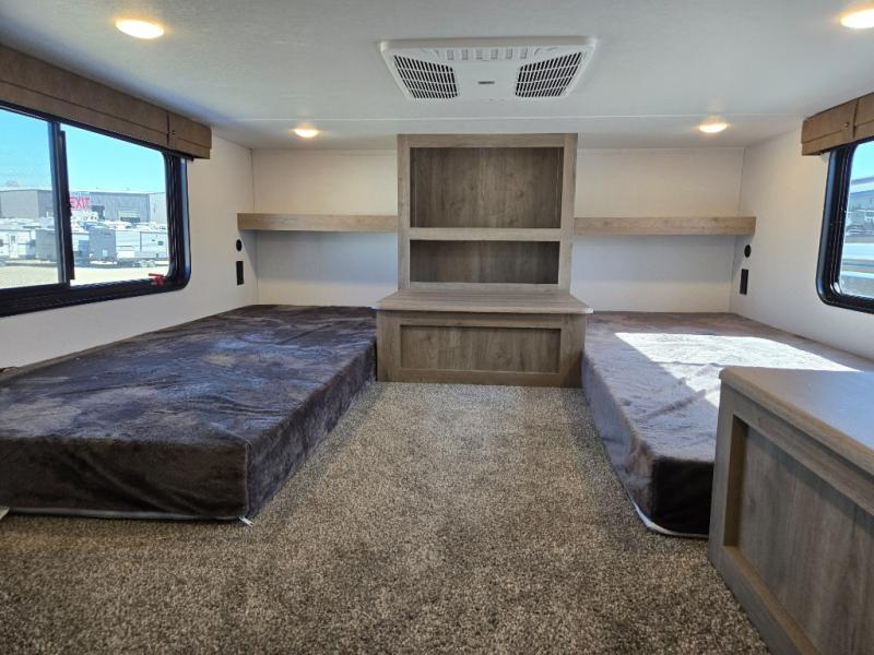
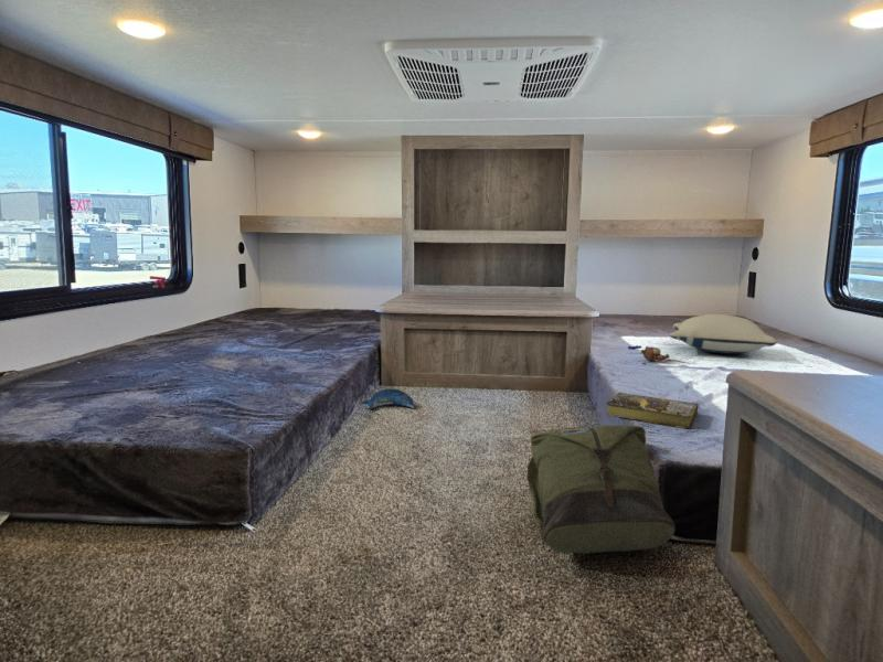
+ backpack (589, 473)
+ pillow (717, 333)
+ plush toy (390, 398)
+ teddy bear (651, 353)
+ book (651, 408)
